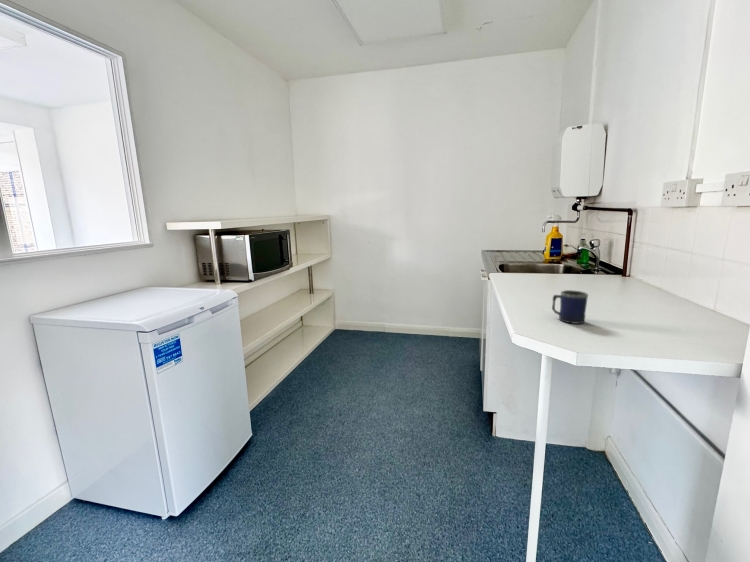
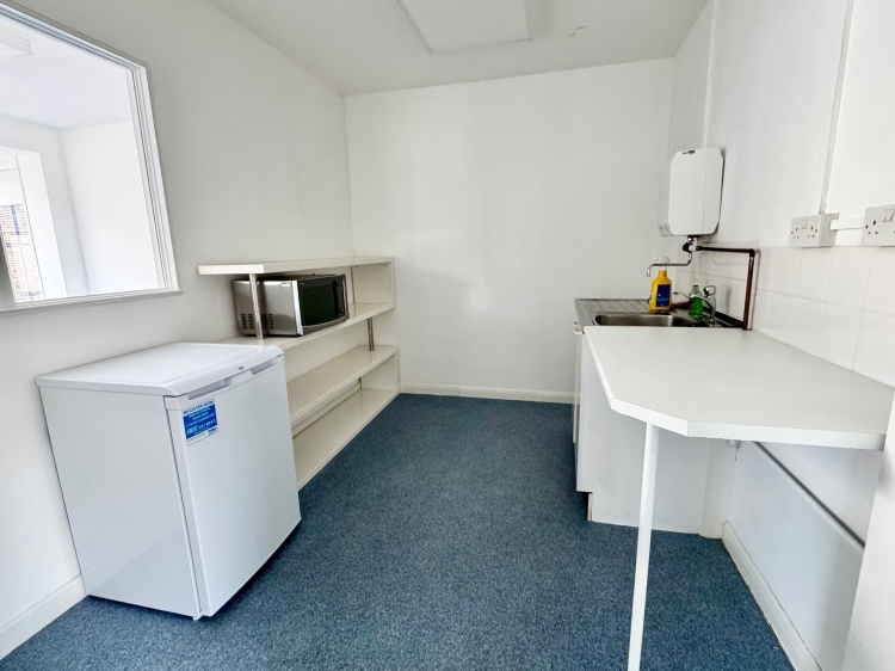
- mug (568, 305)
